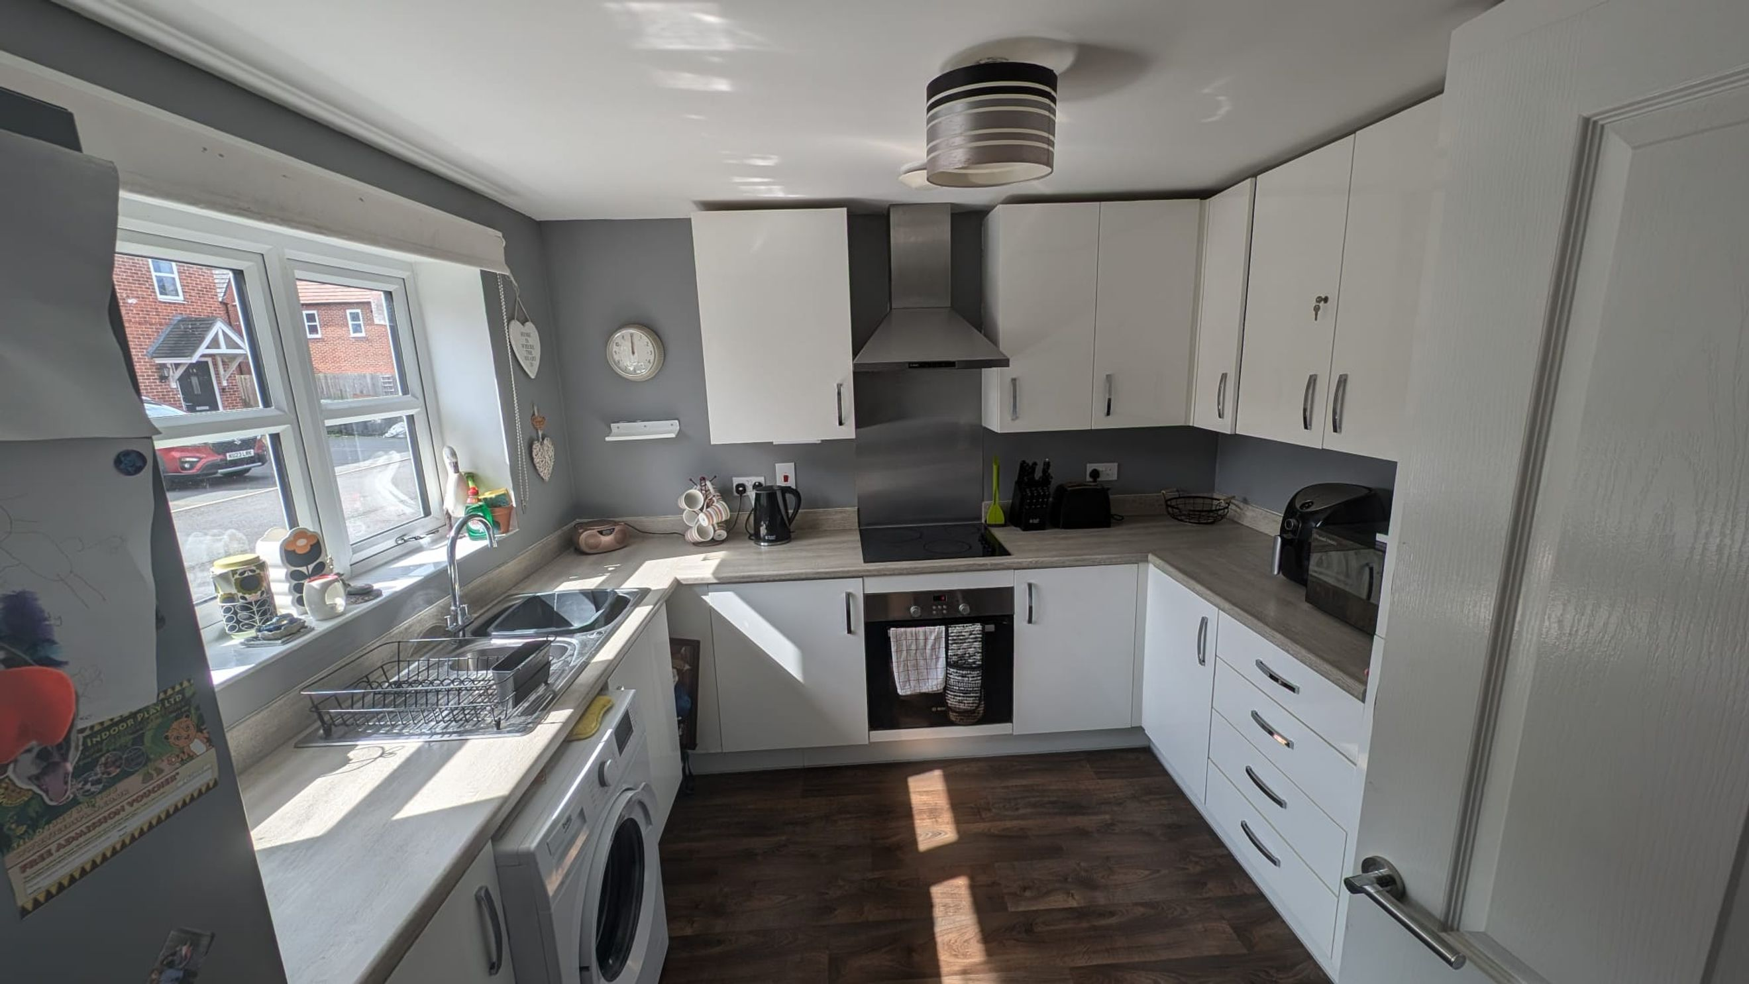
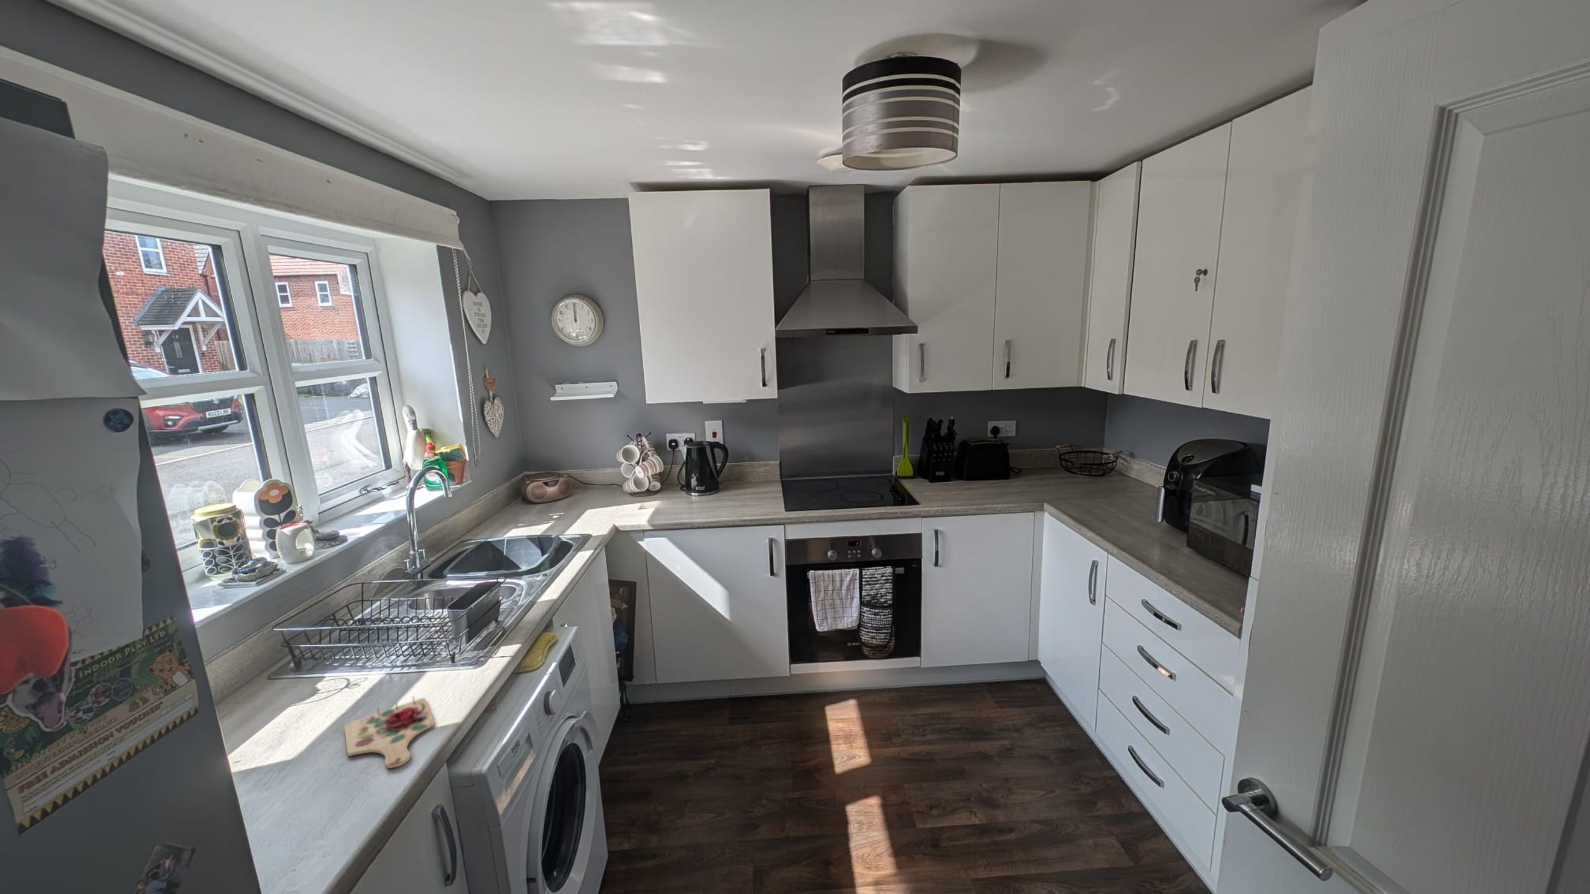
+ cutting board (391, 731)
